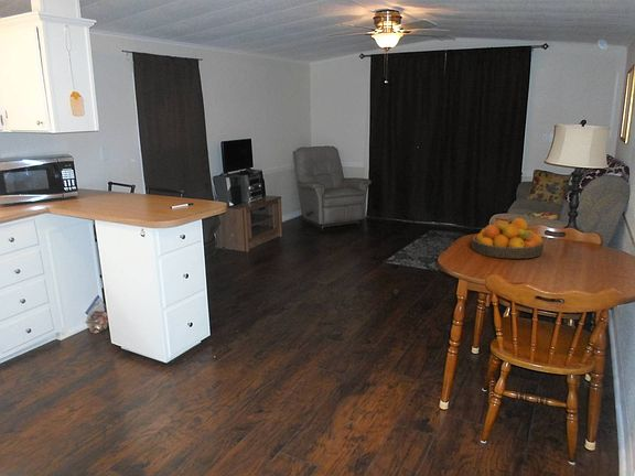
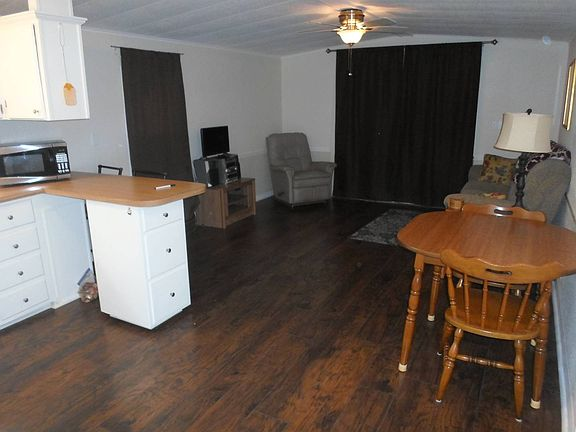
- fruit bowl (507, 235)
